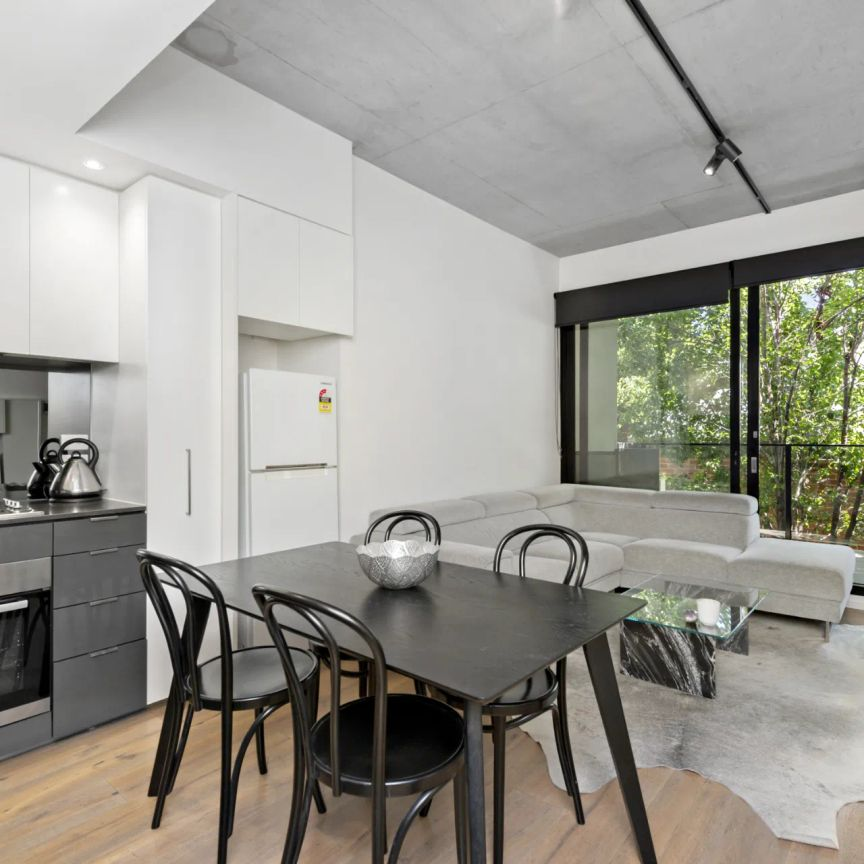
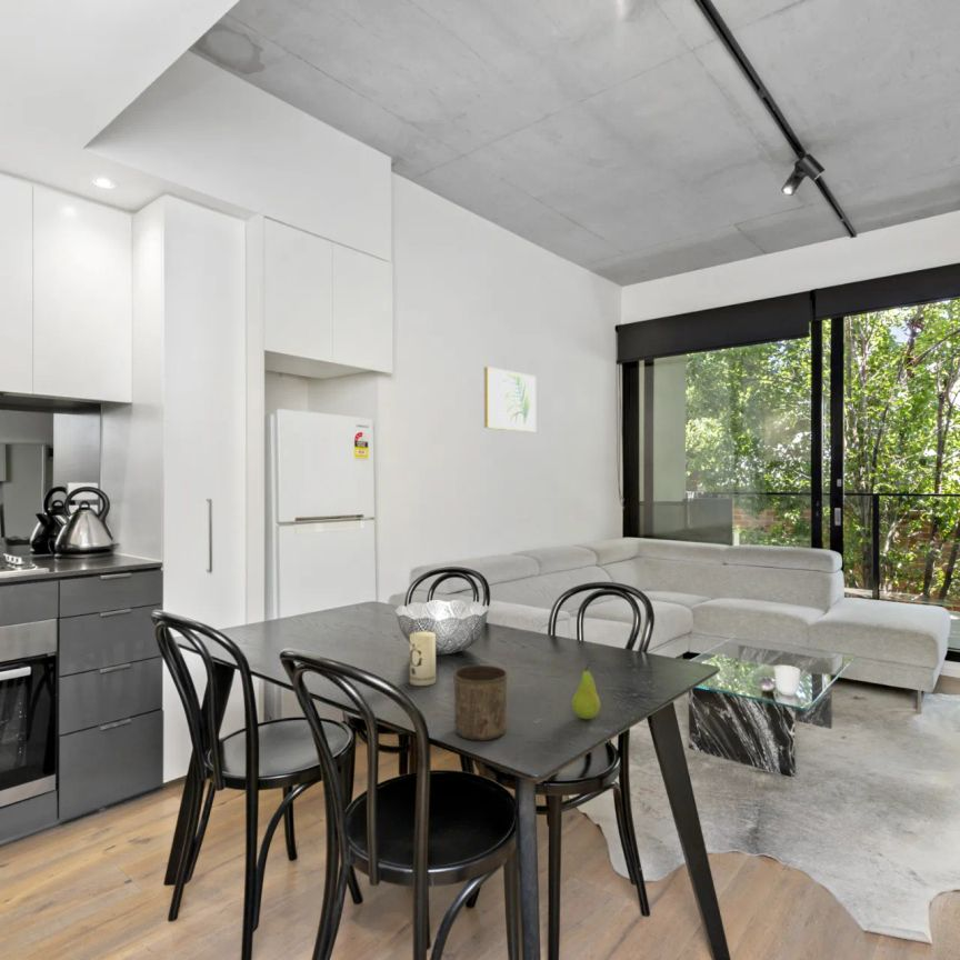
+ cup (480, 702)
+ wall art (511, 400)
+ fruit (586, 689)
+ candle (422, 658)
